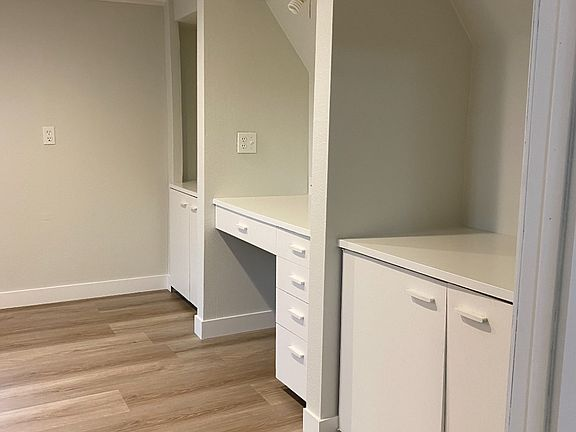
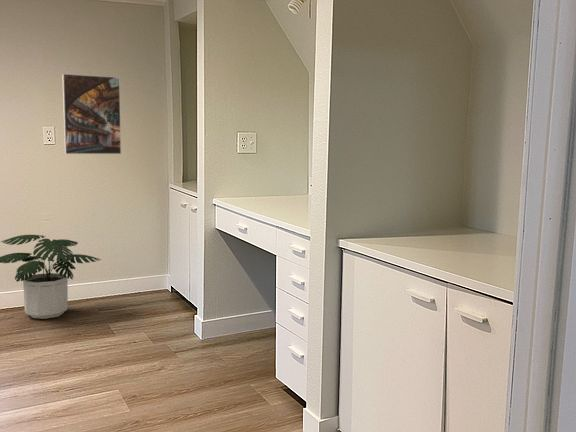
+ potted plant (48, 275)
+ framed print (92, 115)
